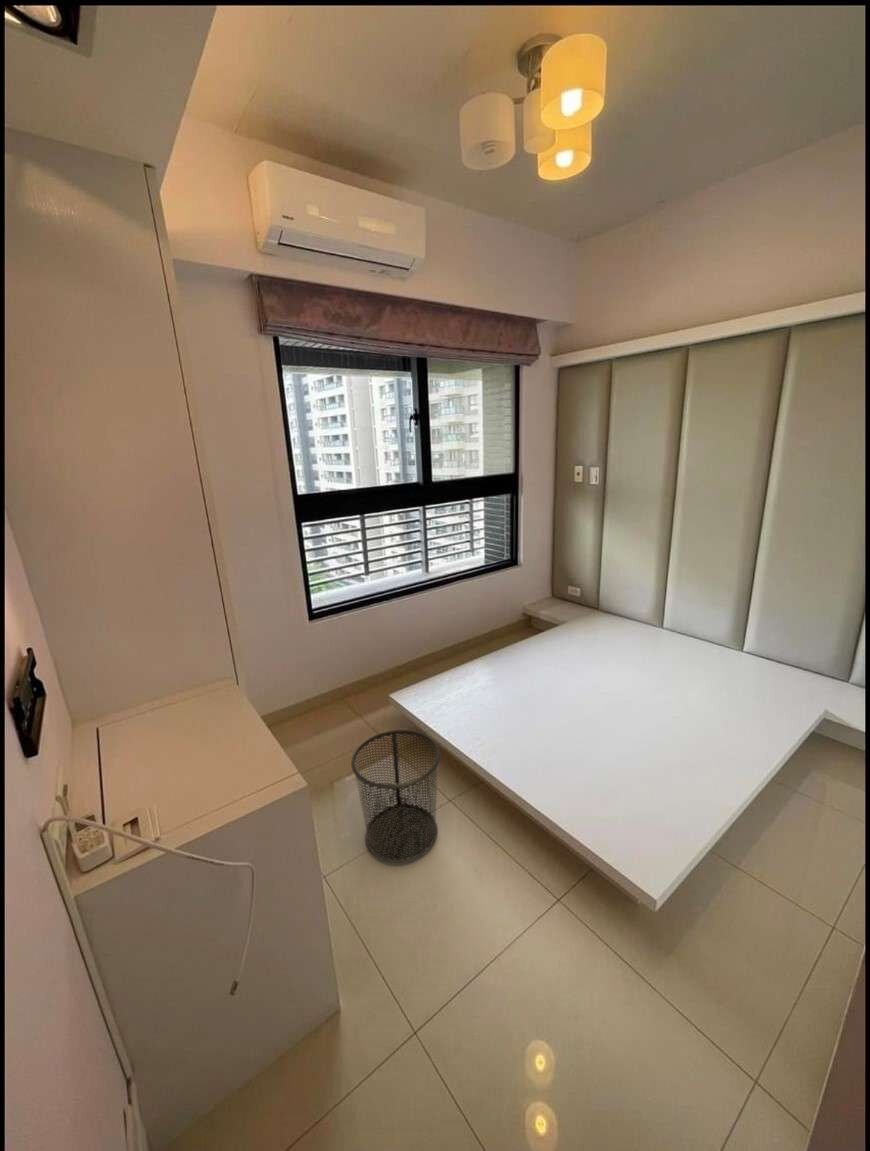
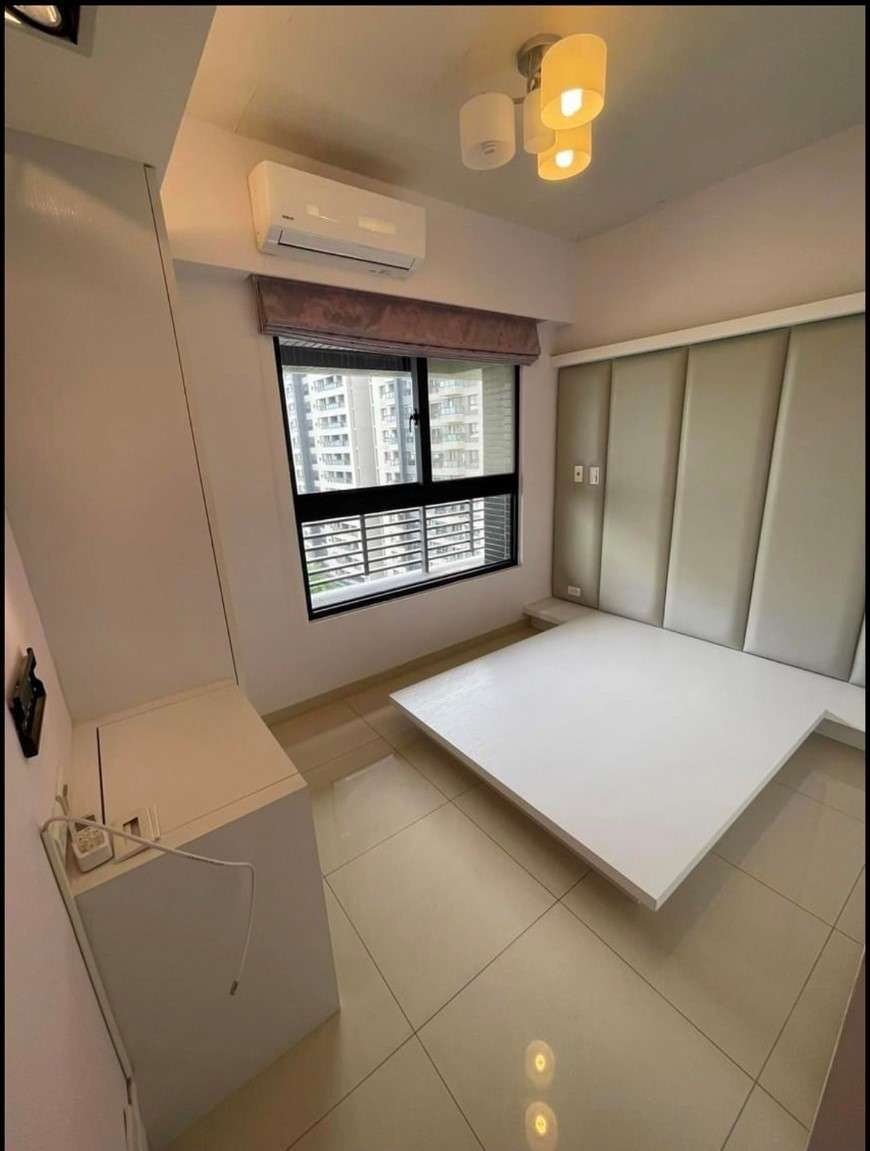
- waste bin (399, 794)
